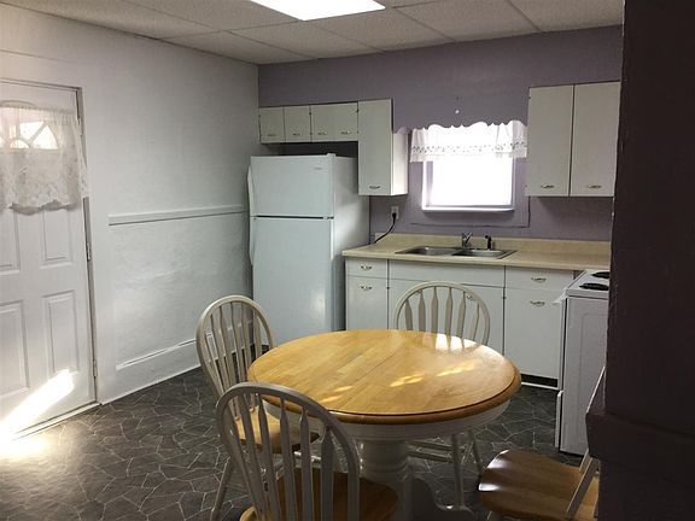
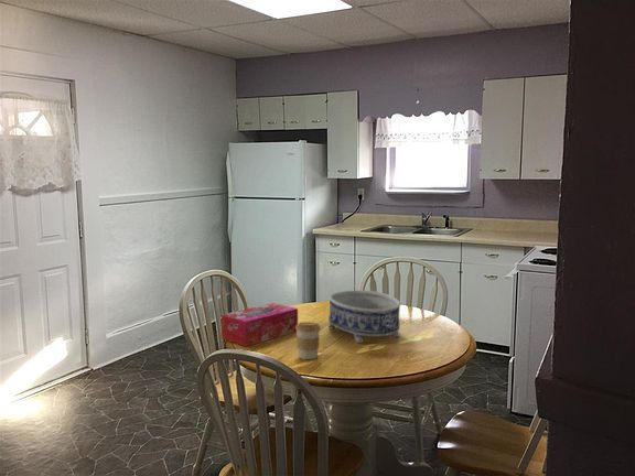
+ tissue box (260, 323)
+ coffee cup (308, 339)
+ decorative bowl (363, 315)
